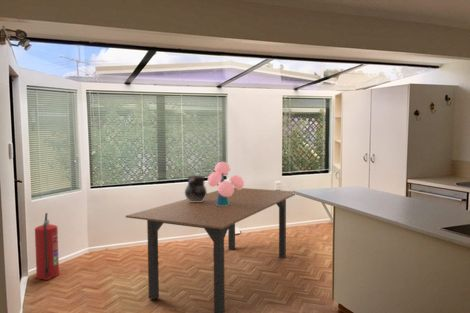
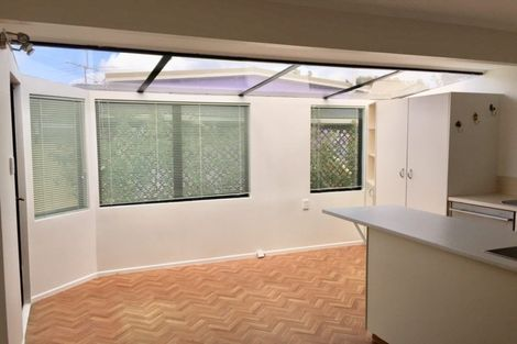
- bouquet (224, 183)
- fire extinguisher (46, 245)
- ceramic jug (194, 188)
- dining table (228, 238)
